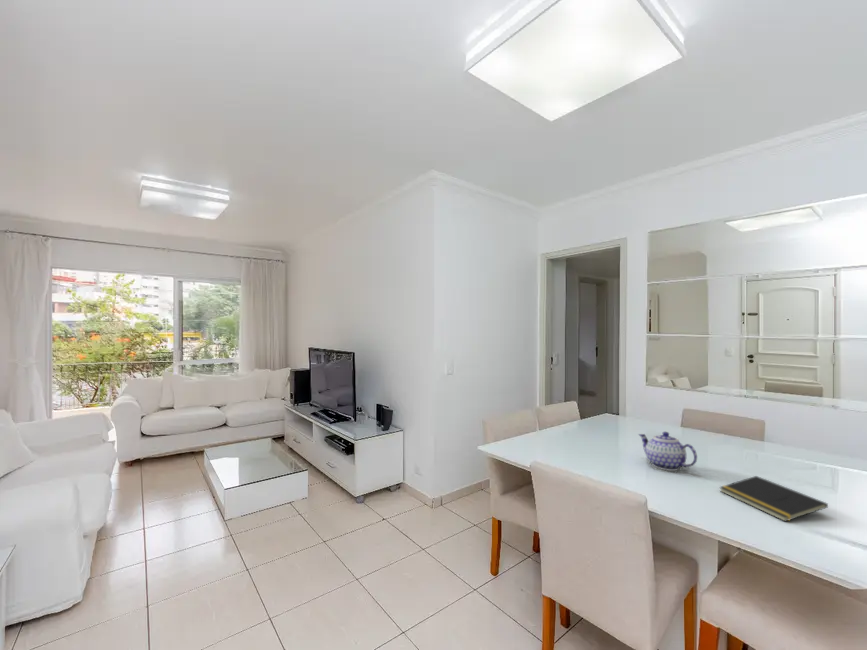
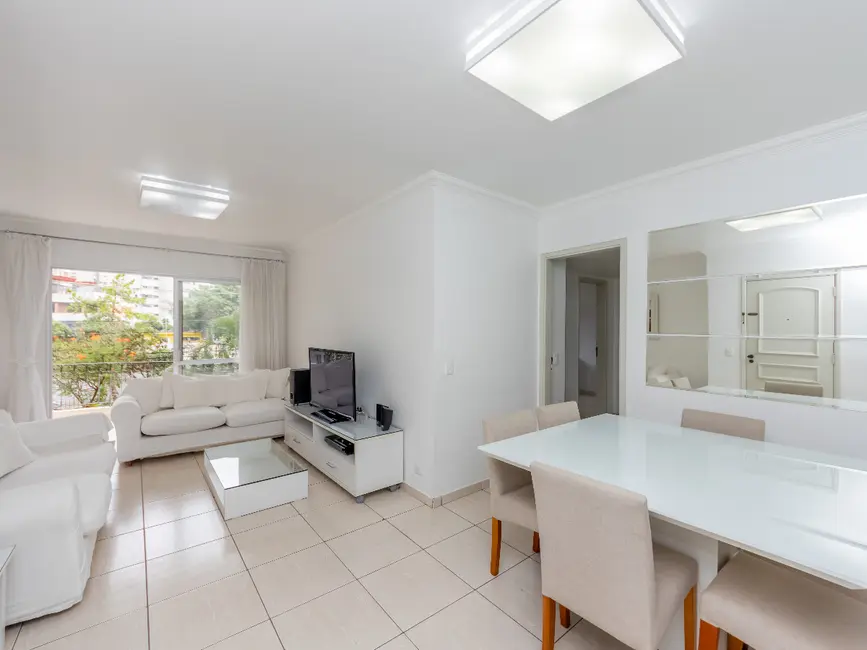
- notepad (769, 496)
- teapot (665, 449)
